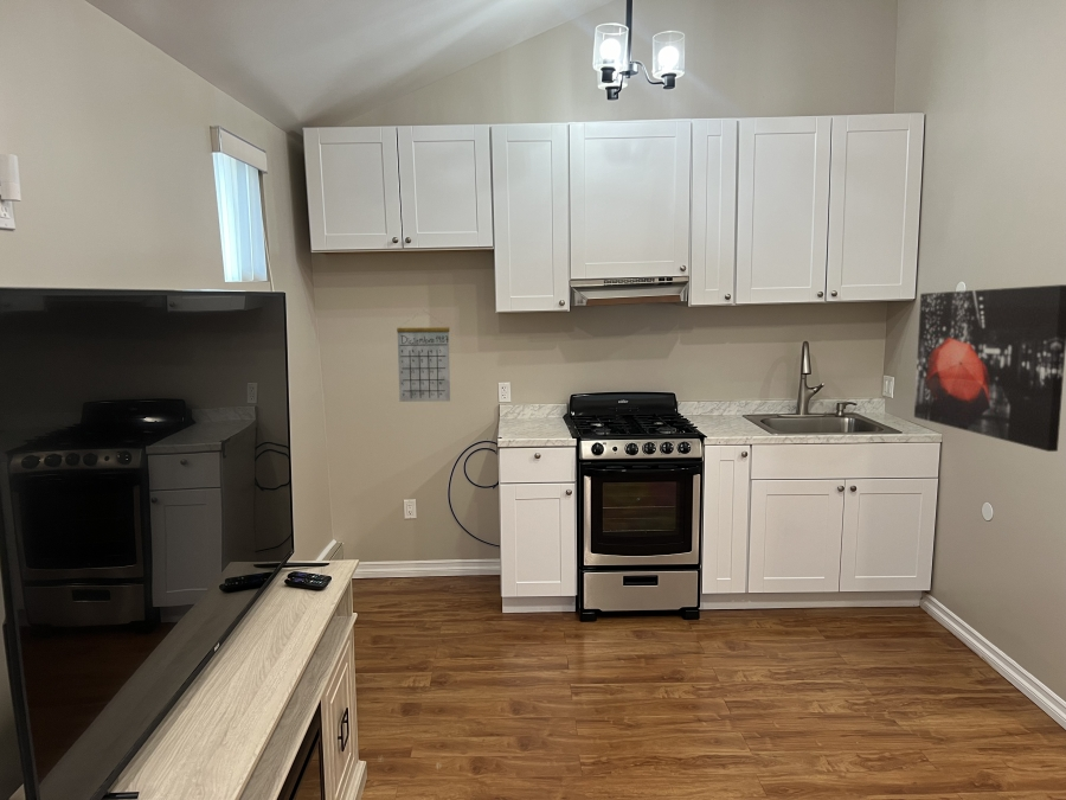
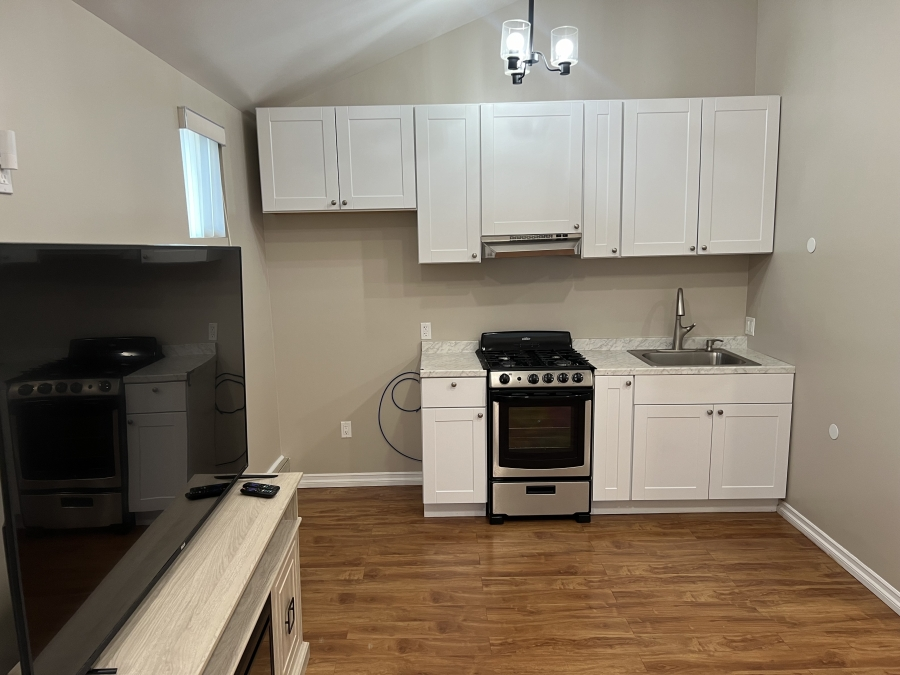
- calendar (423, 356)
- wall art (980, 361)
